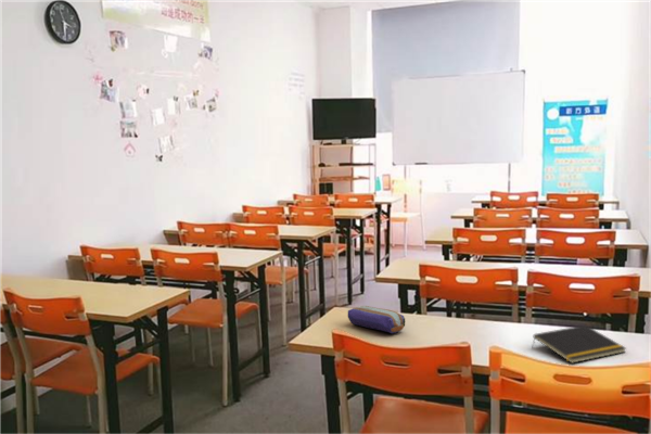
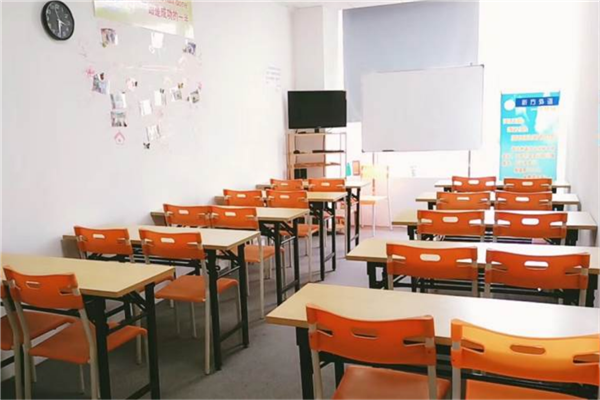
- notepad (578, 343)
- pencil case (375, 318)
